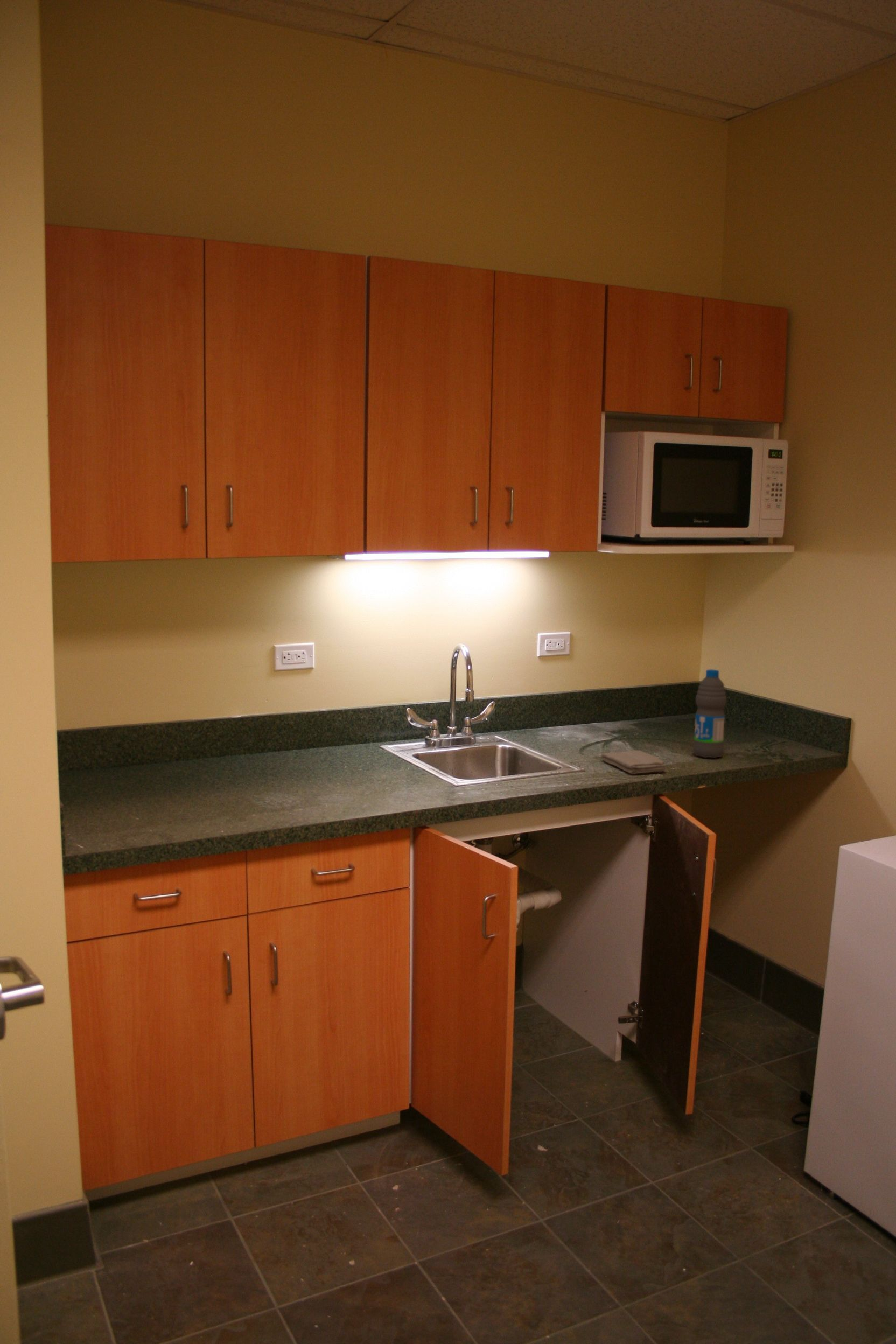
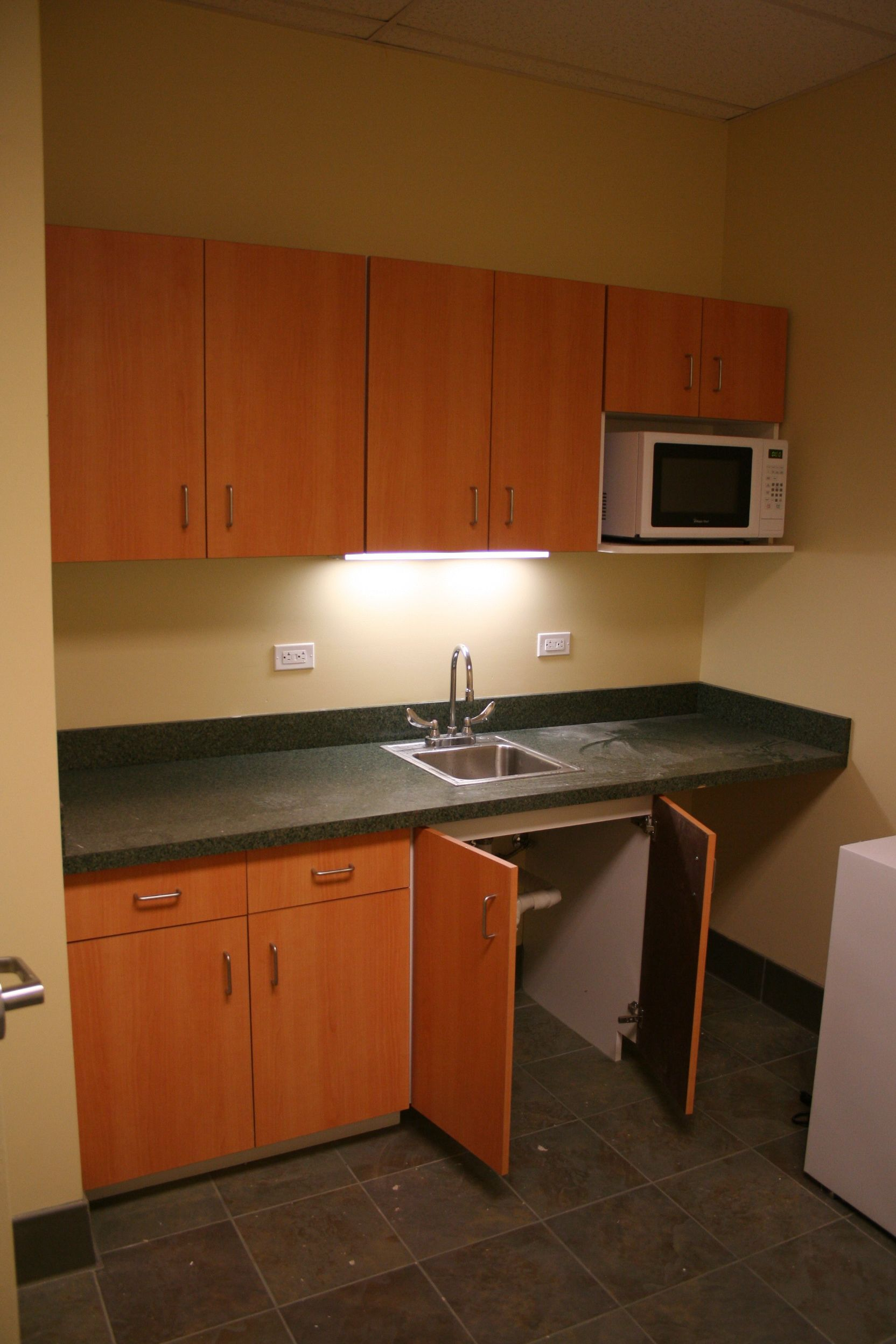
- washcloth (634, 761)
- water bottle (710, 713)
